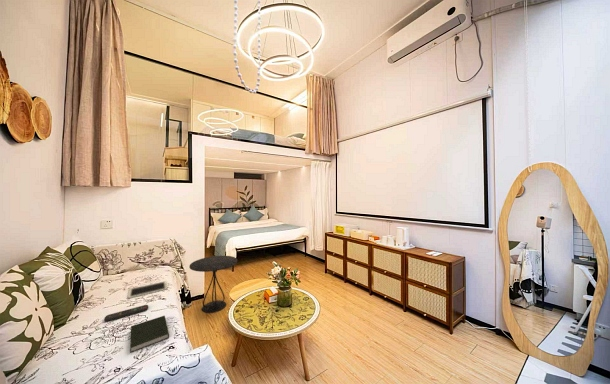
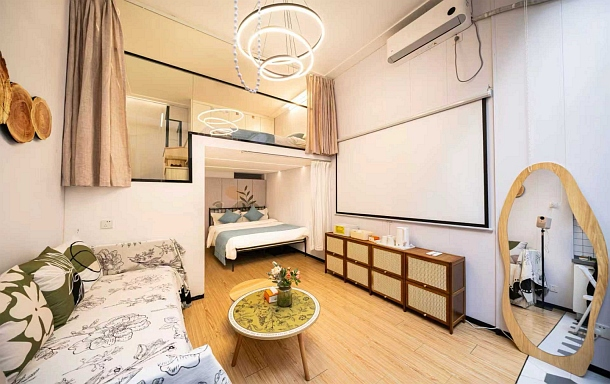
- book (149, 332)
- remote control (127, 312)
- side table (214, 284)
- tablet (148, 289)
